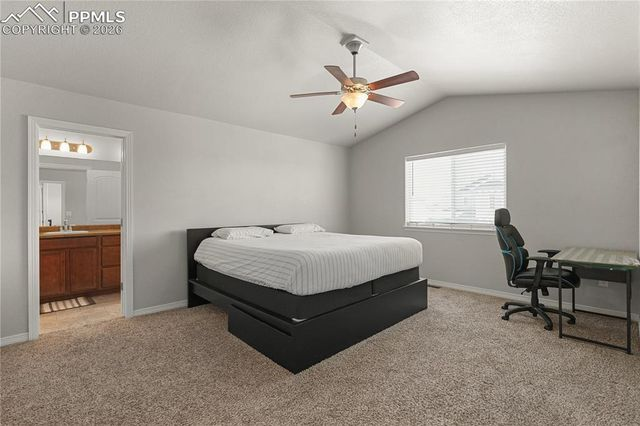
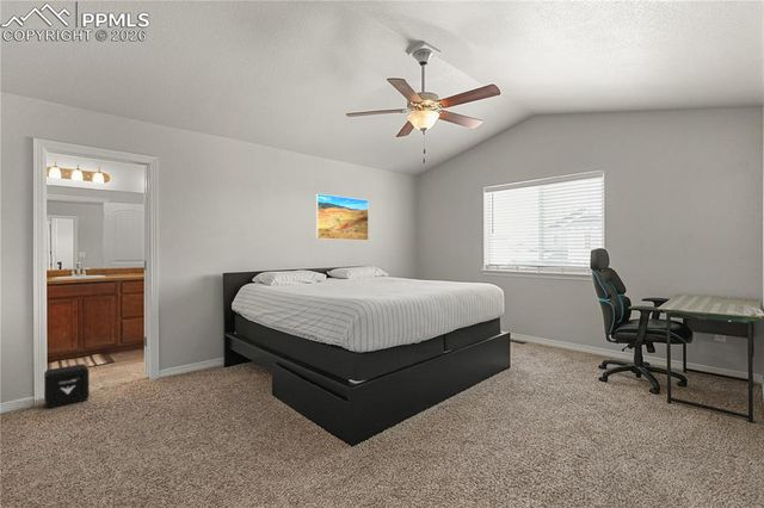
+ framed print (344, 218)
+ air purifier (67, 385)
